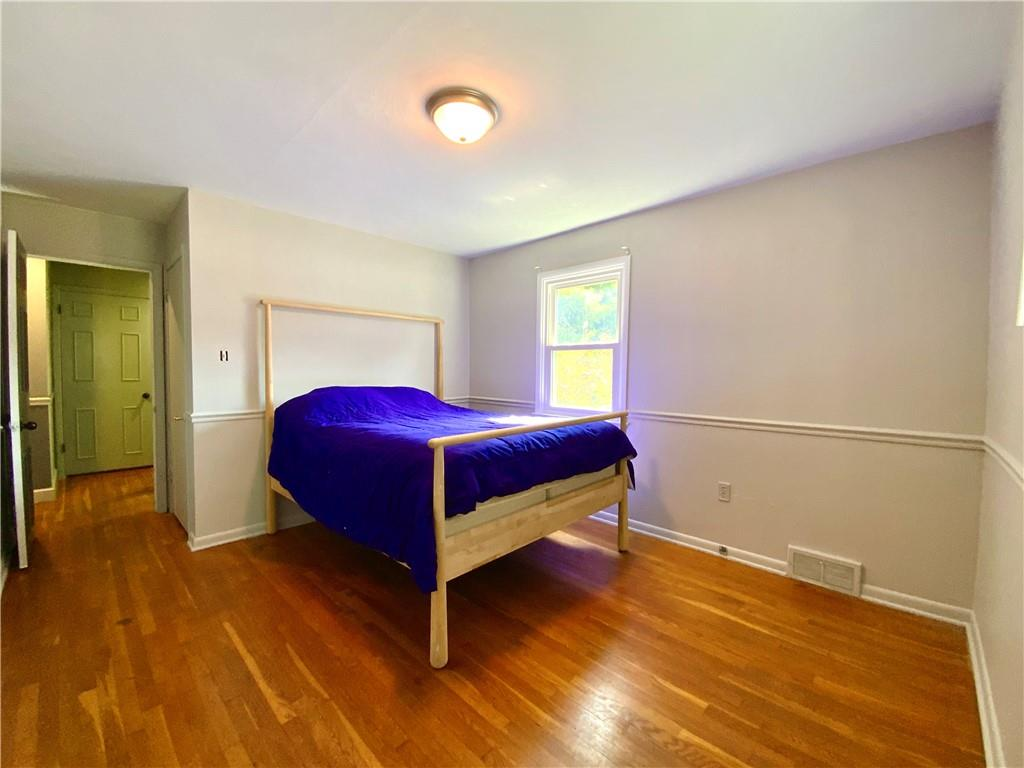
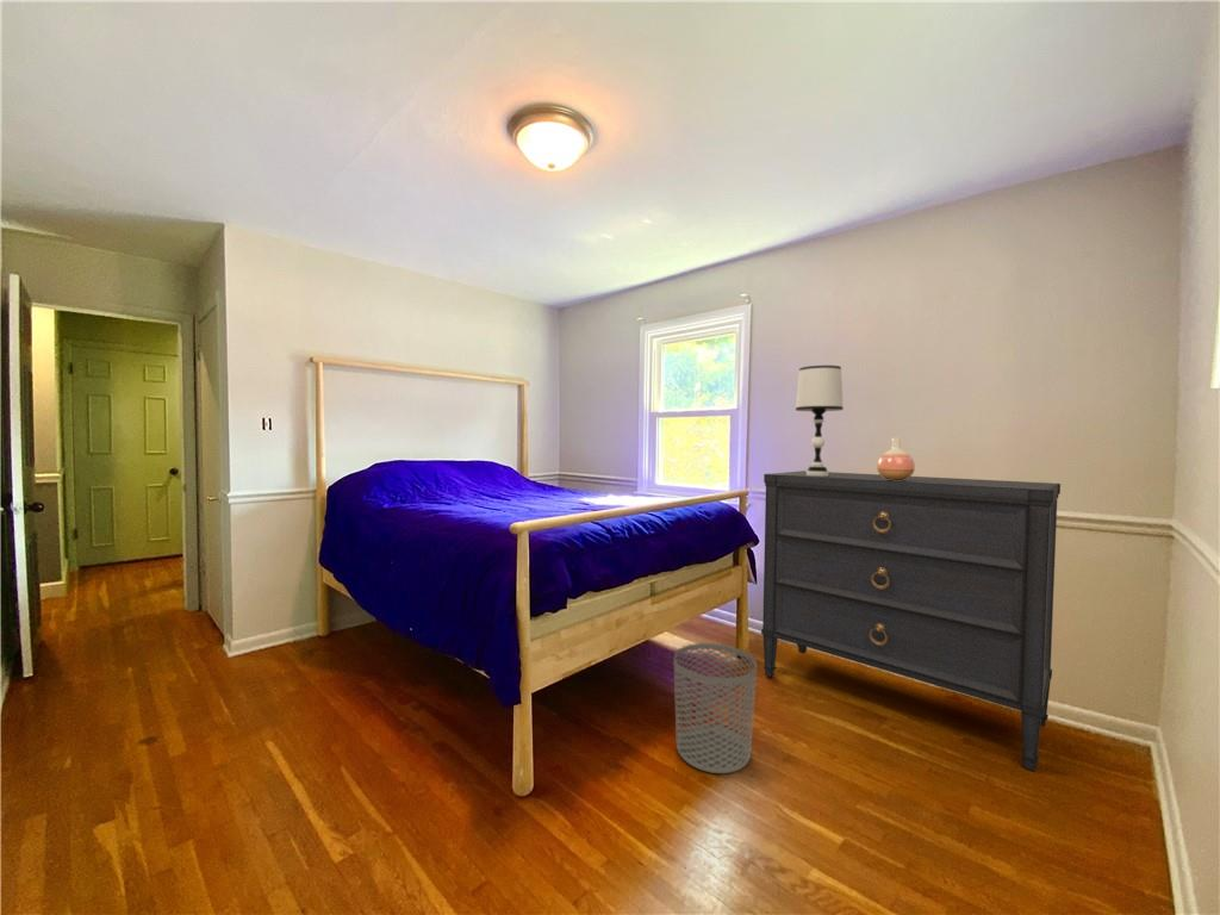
+ vase (895, 459)
+ waste bin (714, 704)
+ table lamp (818, 421)
+ dresser (895, 589)
